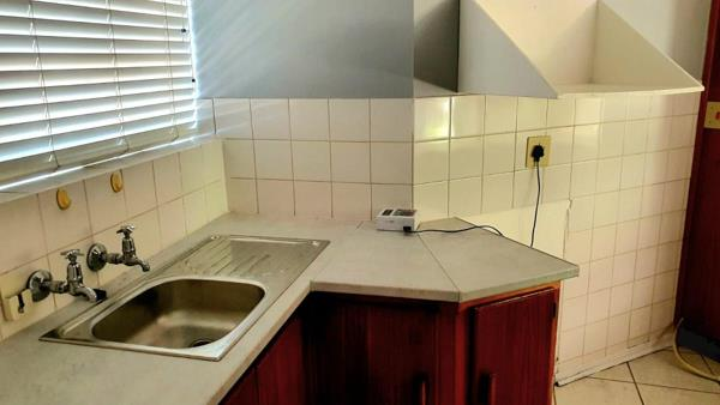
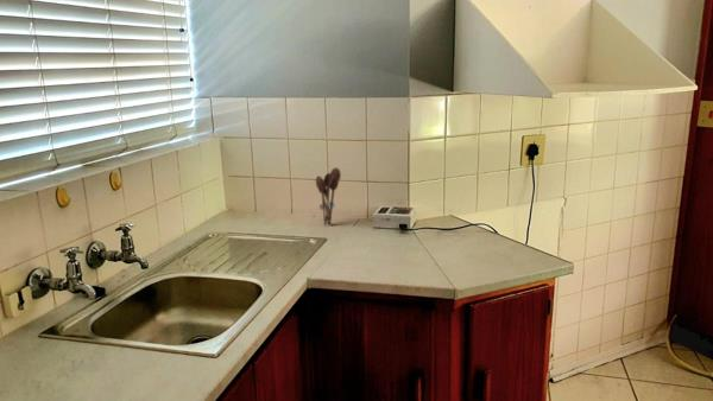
+ utensil holder (328, 197)
